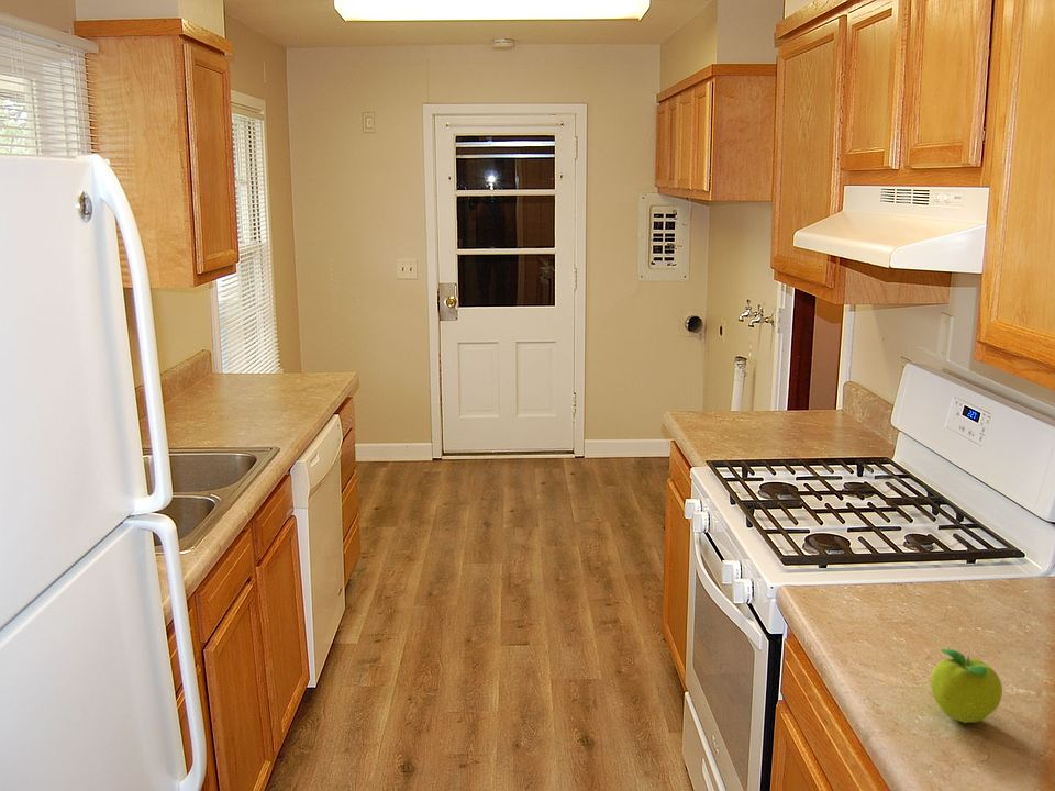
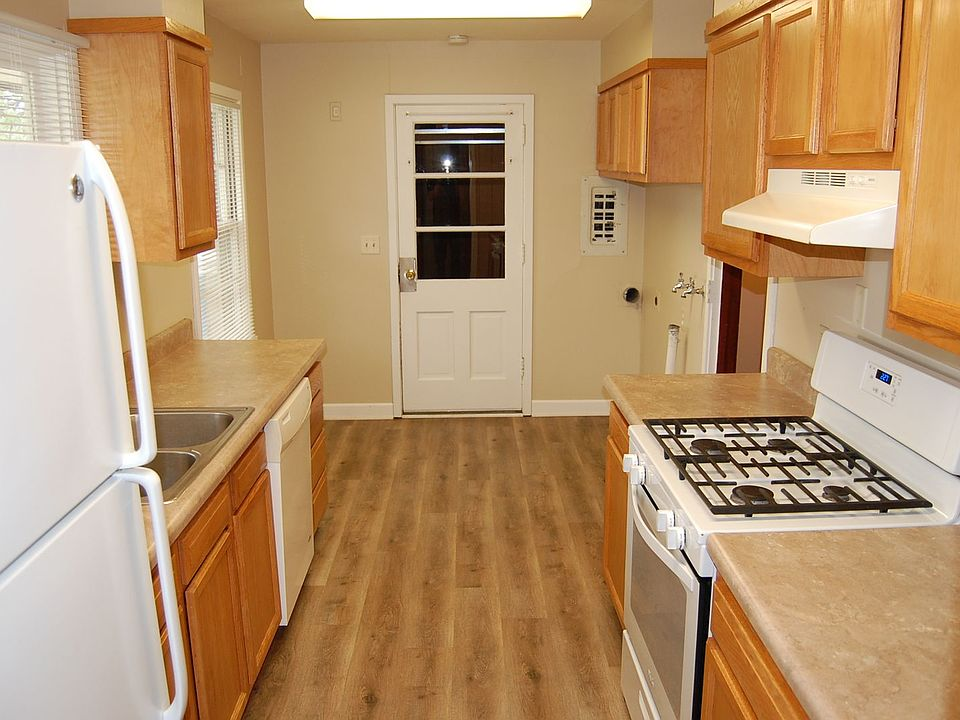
- fruit (966, 687)
